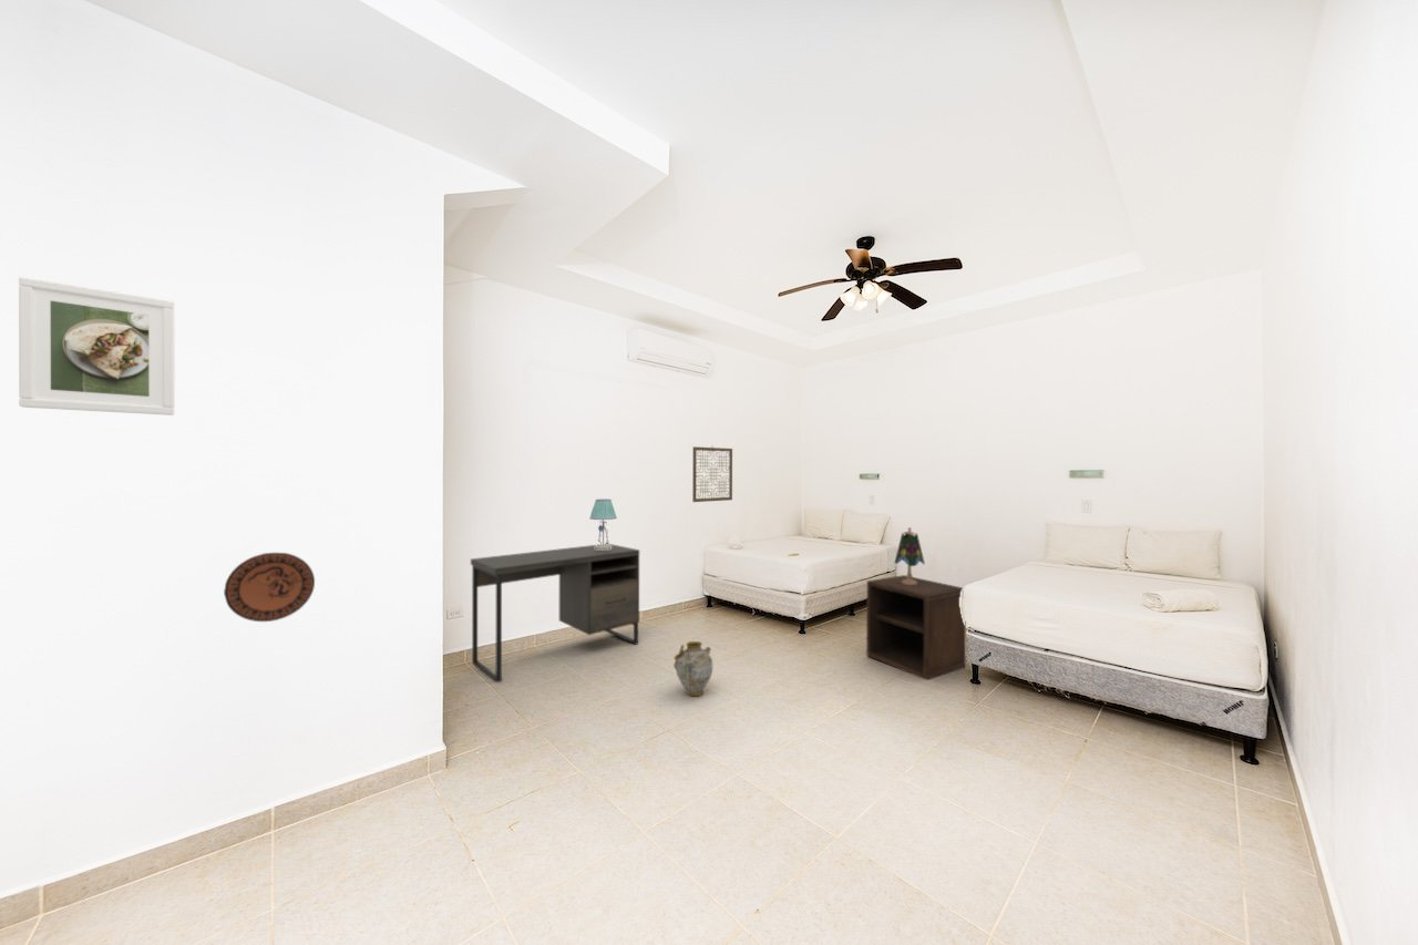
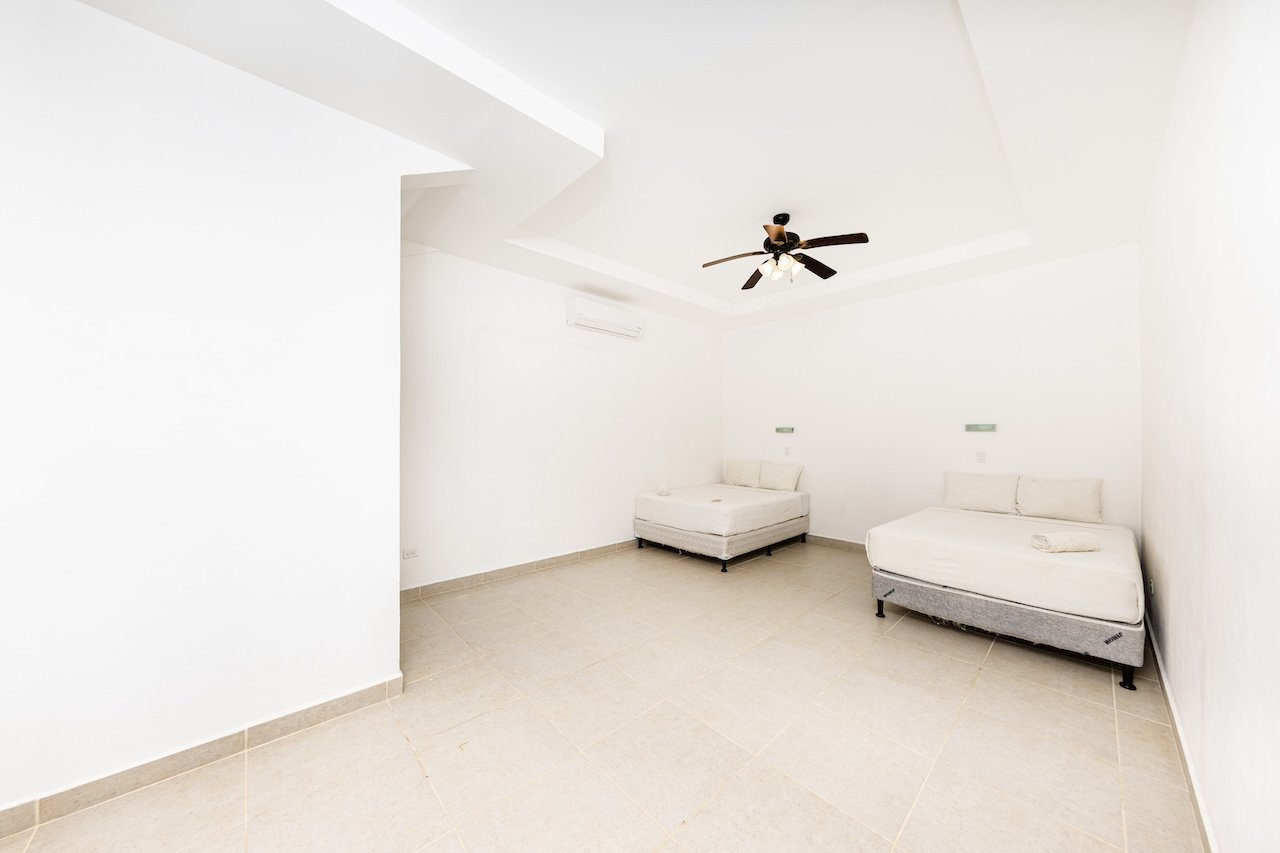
- table lamp (603, 523)
- table lamp (910, 554)
- decorative plate (271, 586)
- wall art (712, 472)
- nightstand (914, 623)
- ceramic jug (693, 668)
- desk (561, 604)
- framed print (102, 350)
